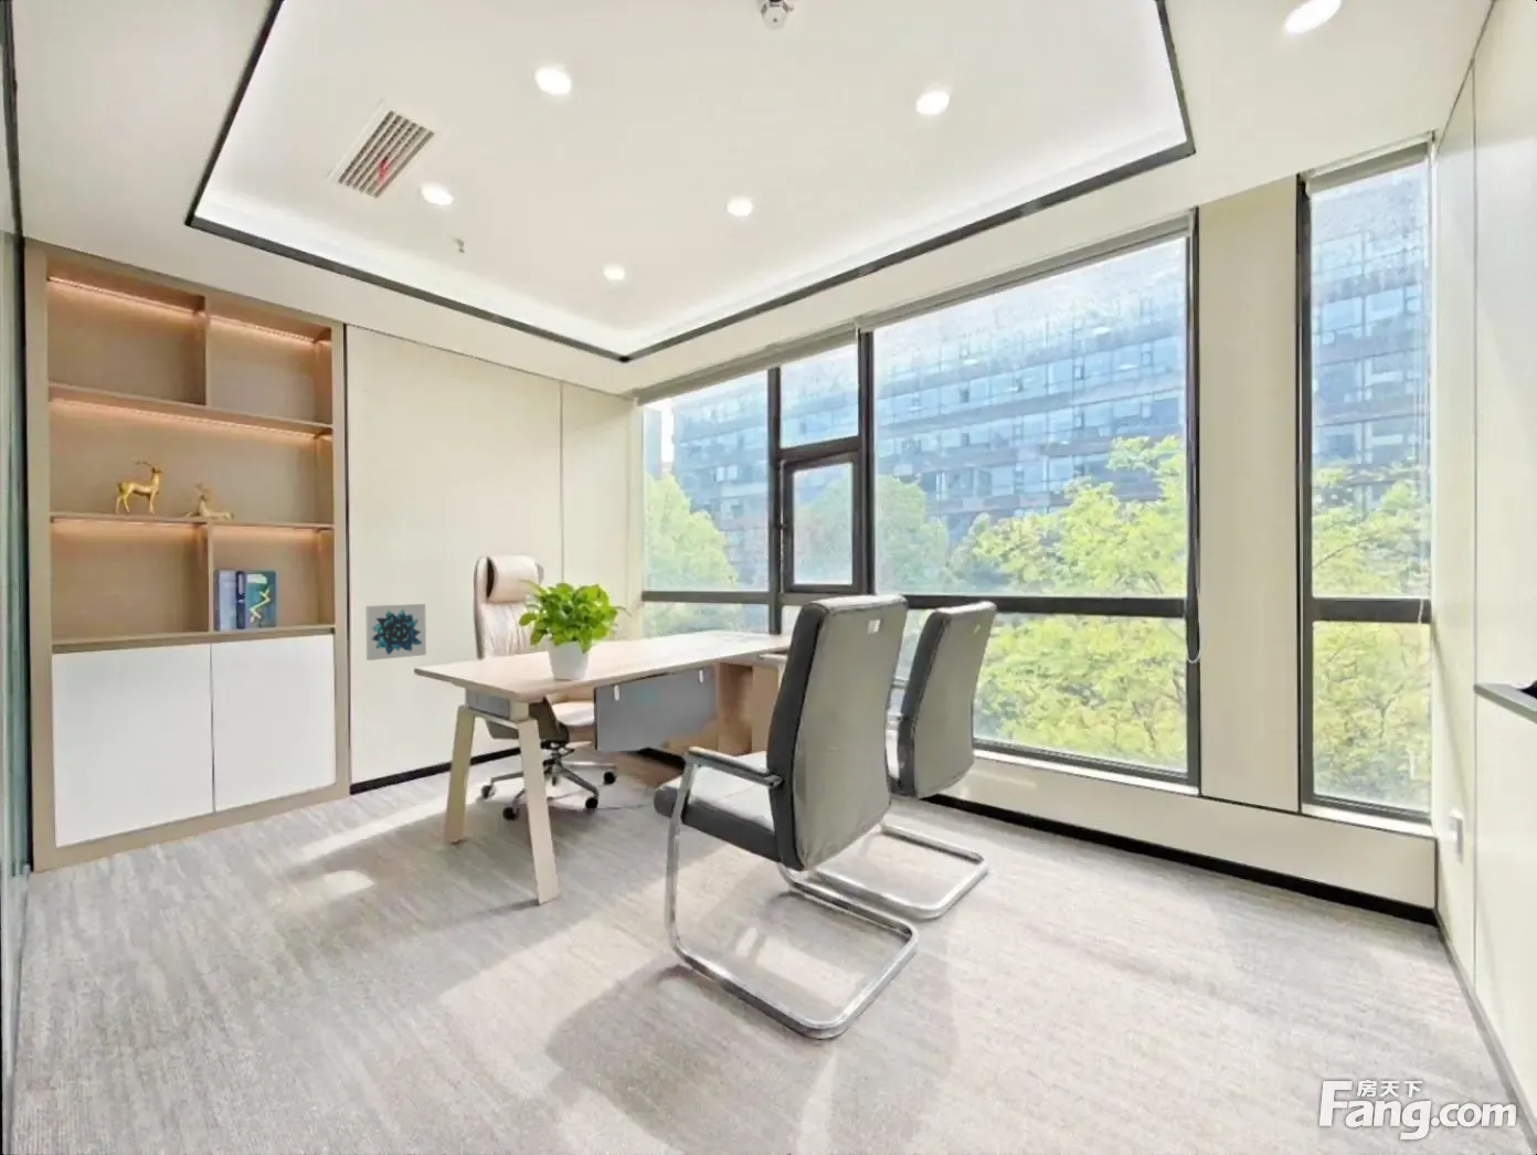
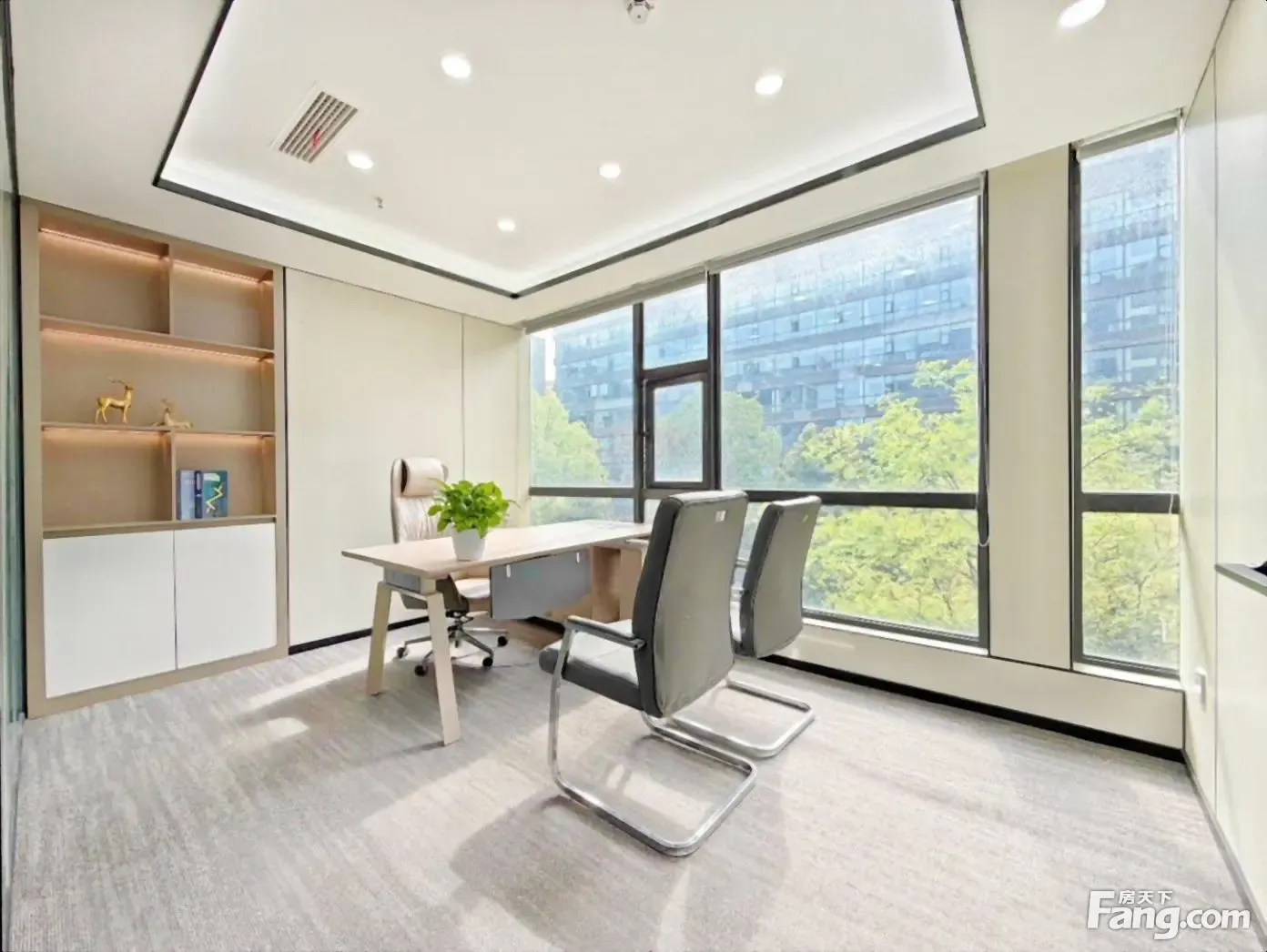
- wall art (397, 631)
